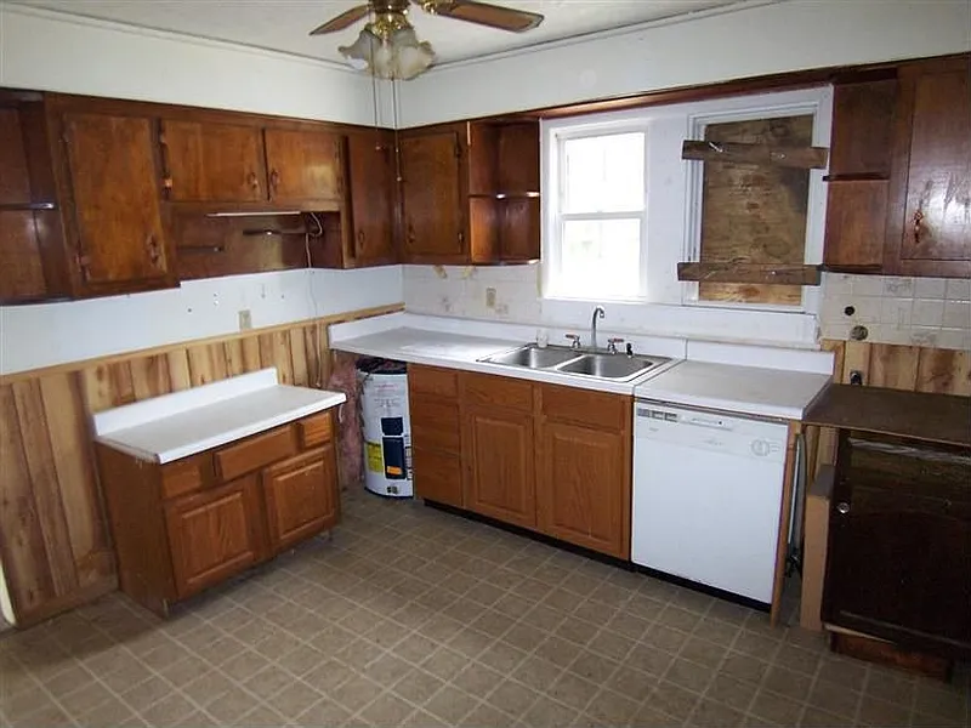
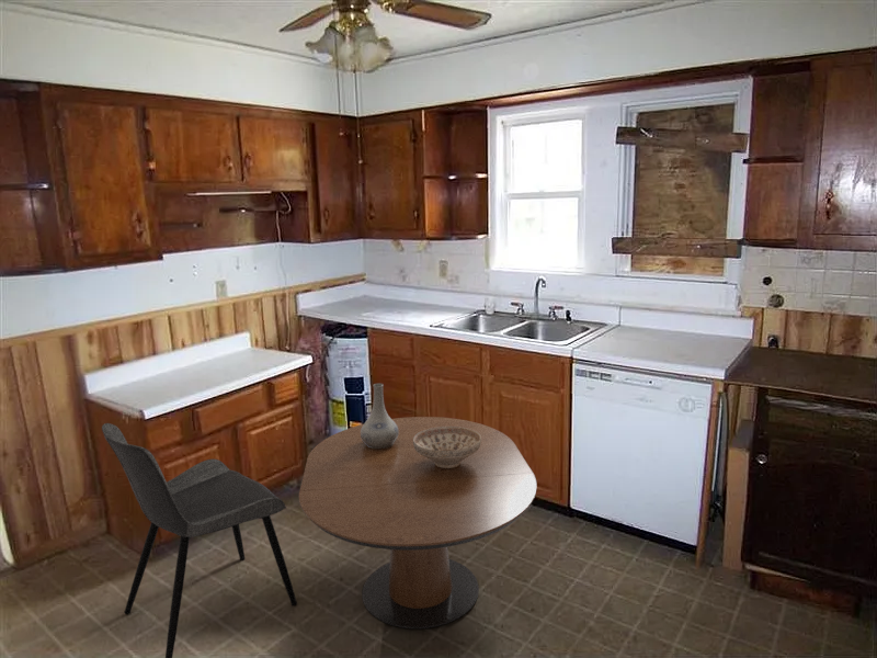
+ dining table (435, 526)
+ decorative bowl (447, 450)
+ vase (378, 413)
+ dining chair (201, 514)
